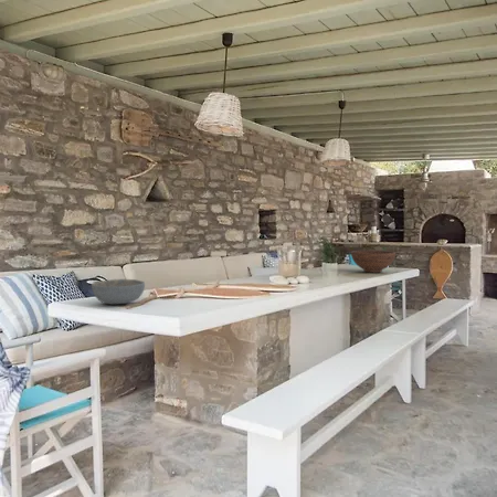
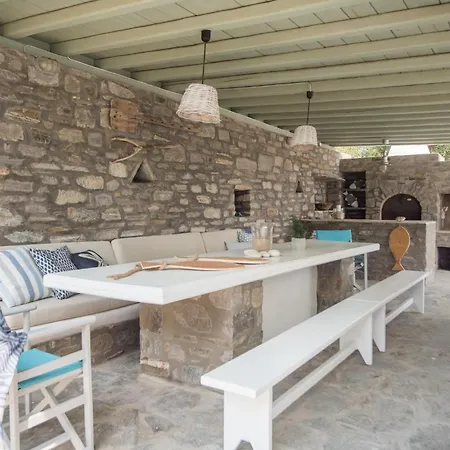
- bowl (118, 293)
- fruit bowl (372, 262)
